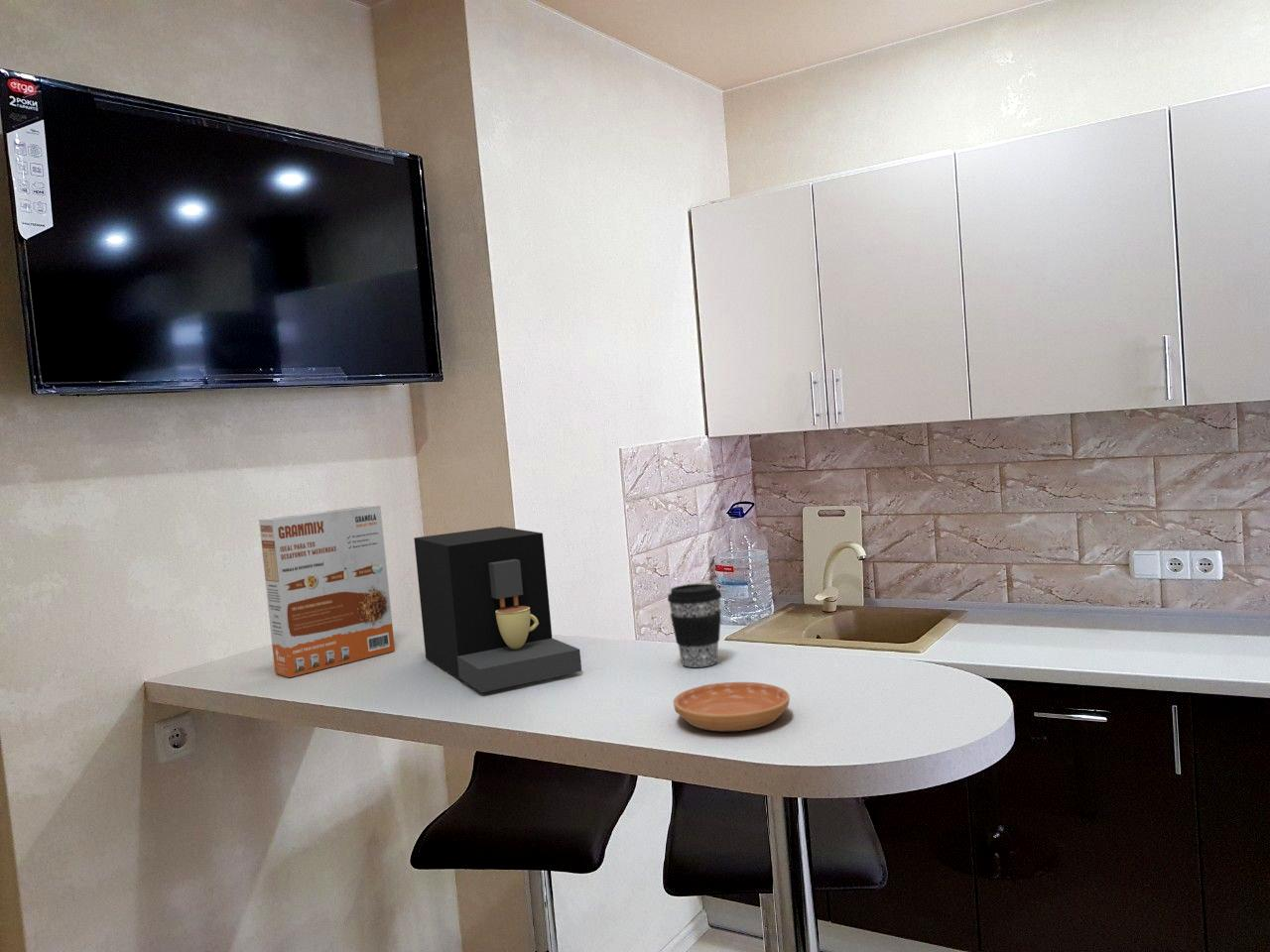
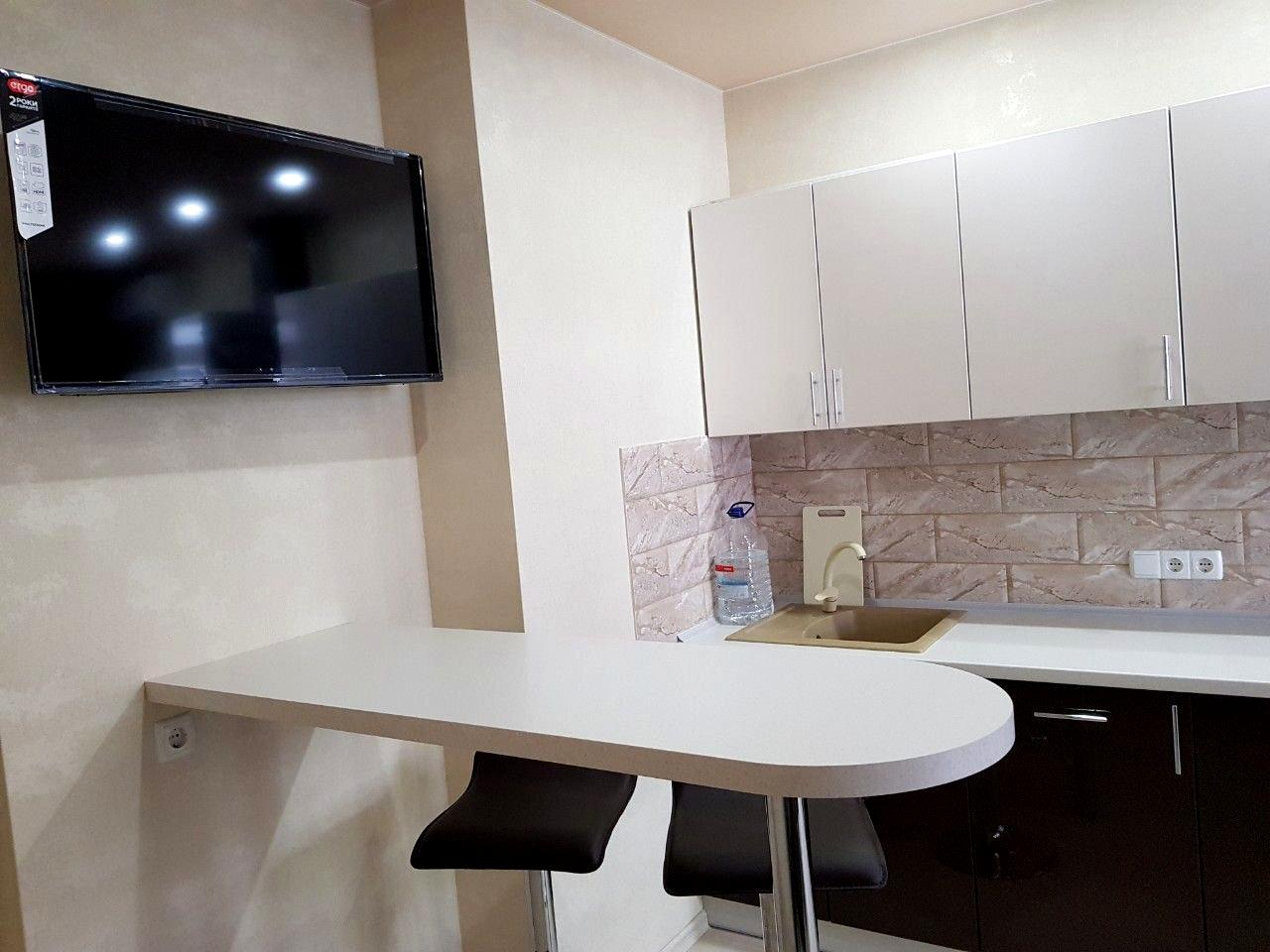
- coffee cup (697, 625)
- coffee maker (492, 602)
- cereal box (328, 587)
- saucer (731, 707)
